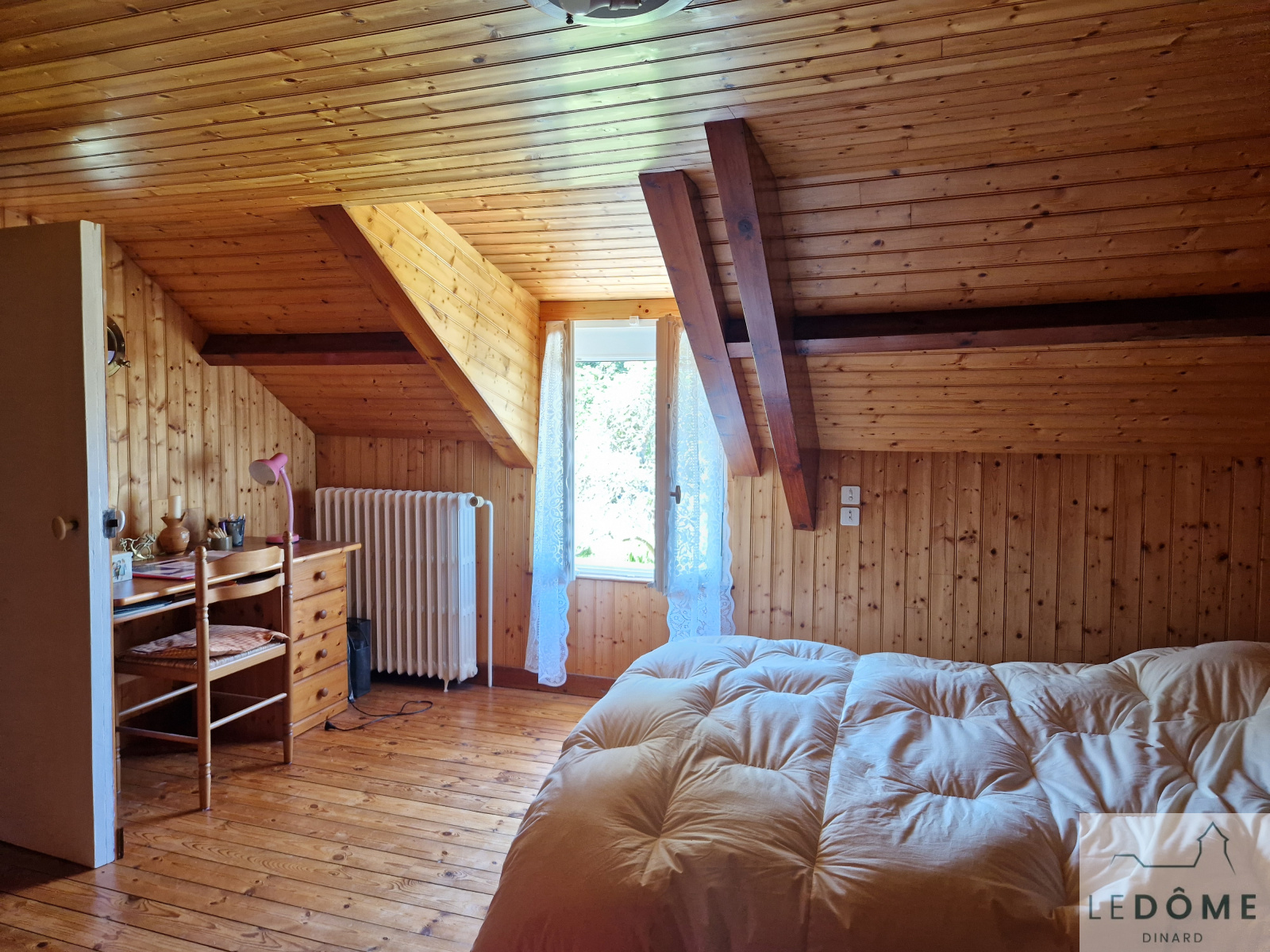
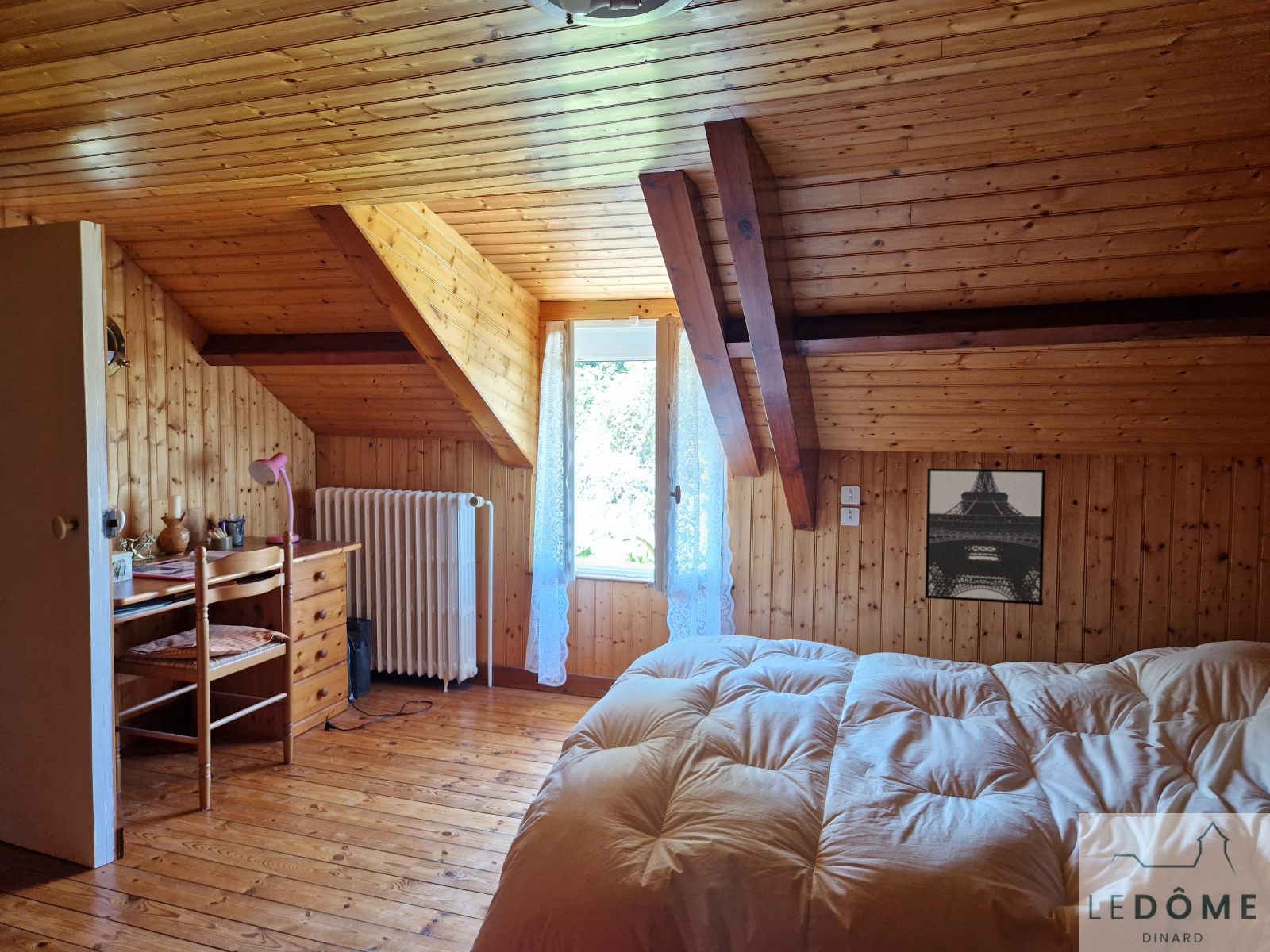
+ wall art (983, 535)
